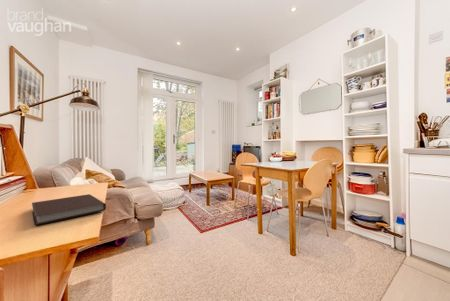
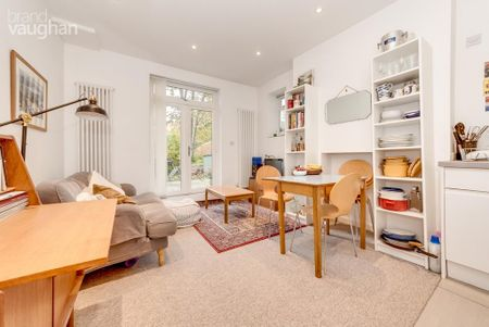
- notebook (68, 206)
